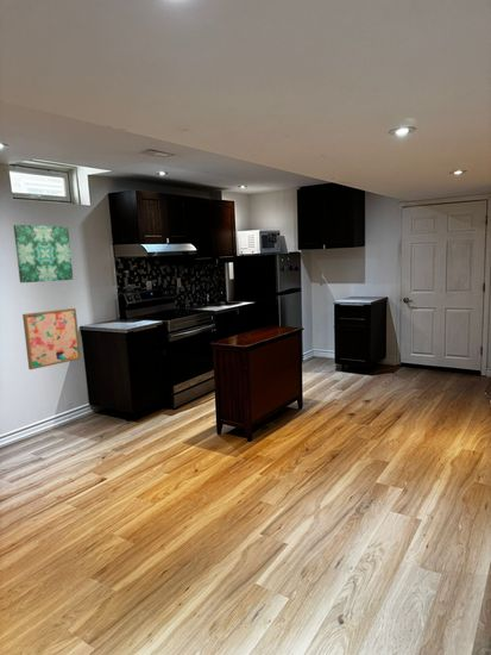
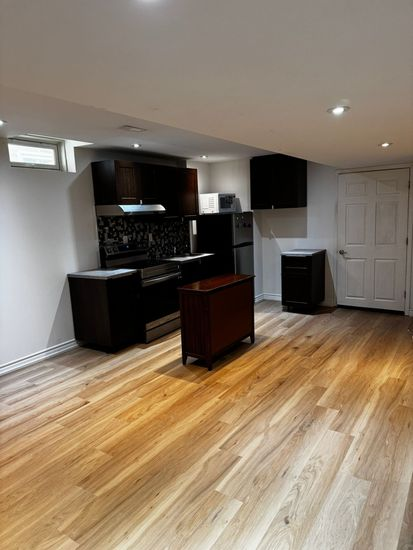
- wall art (52, 337)
- wall art (44, 254)
